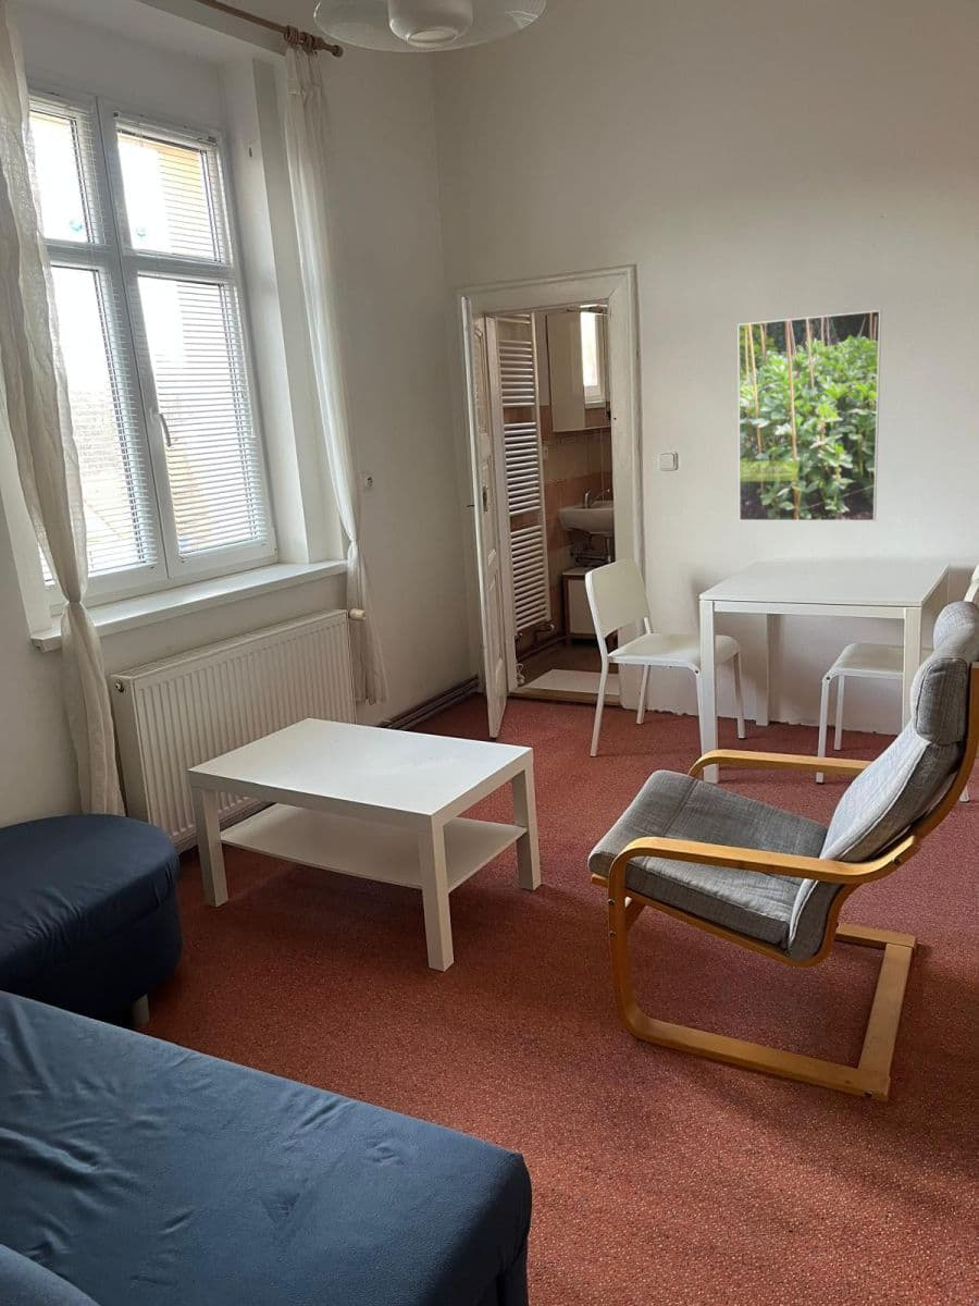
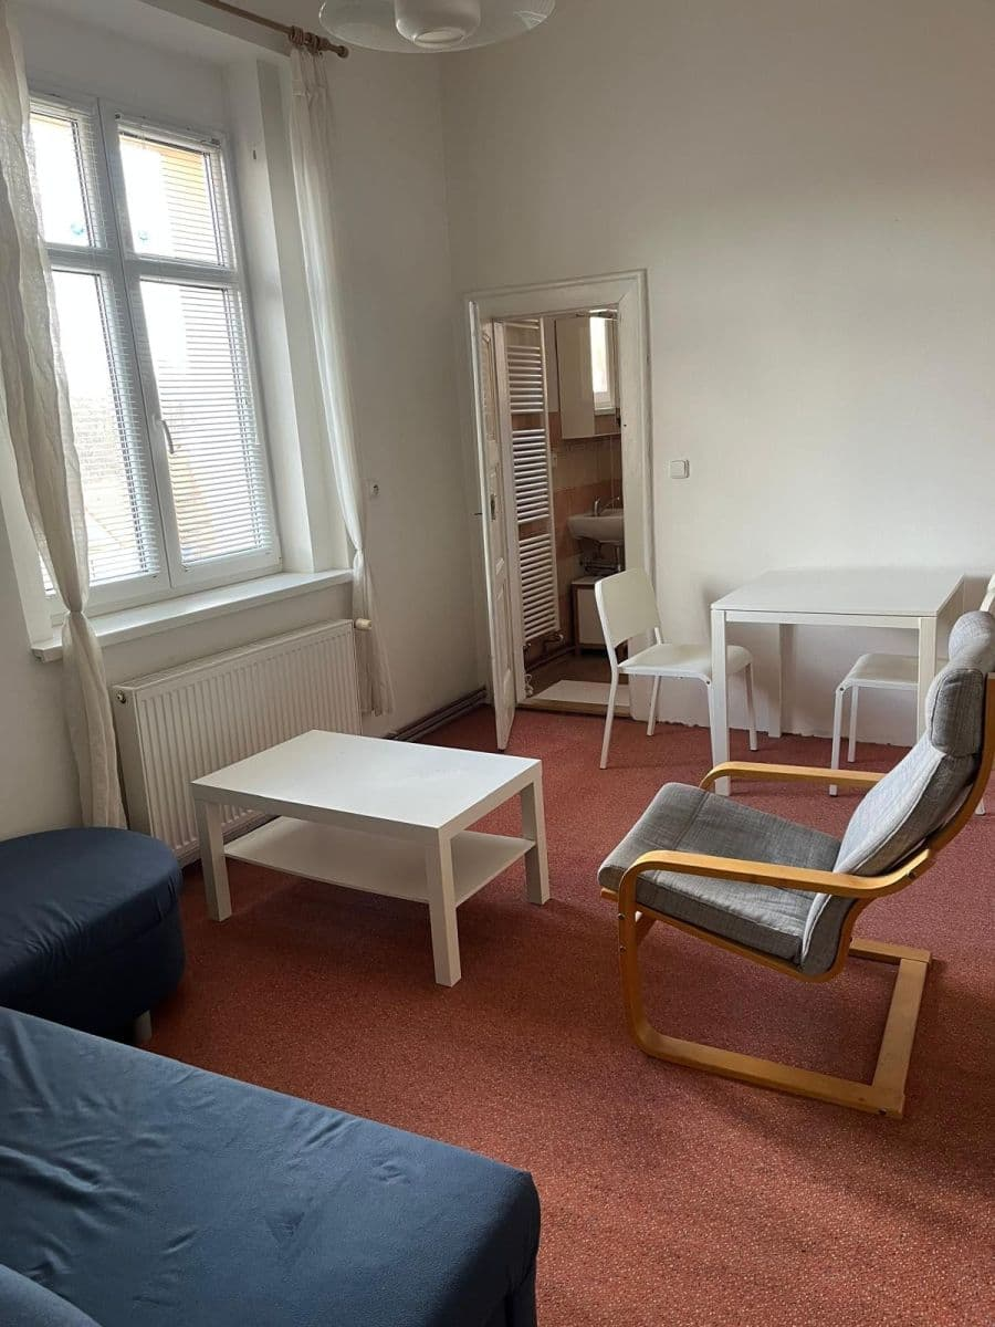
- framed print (806, 421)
